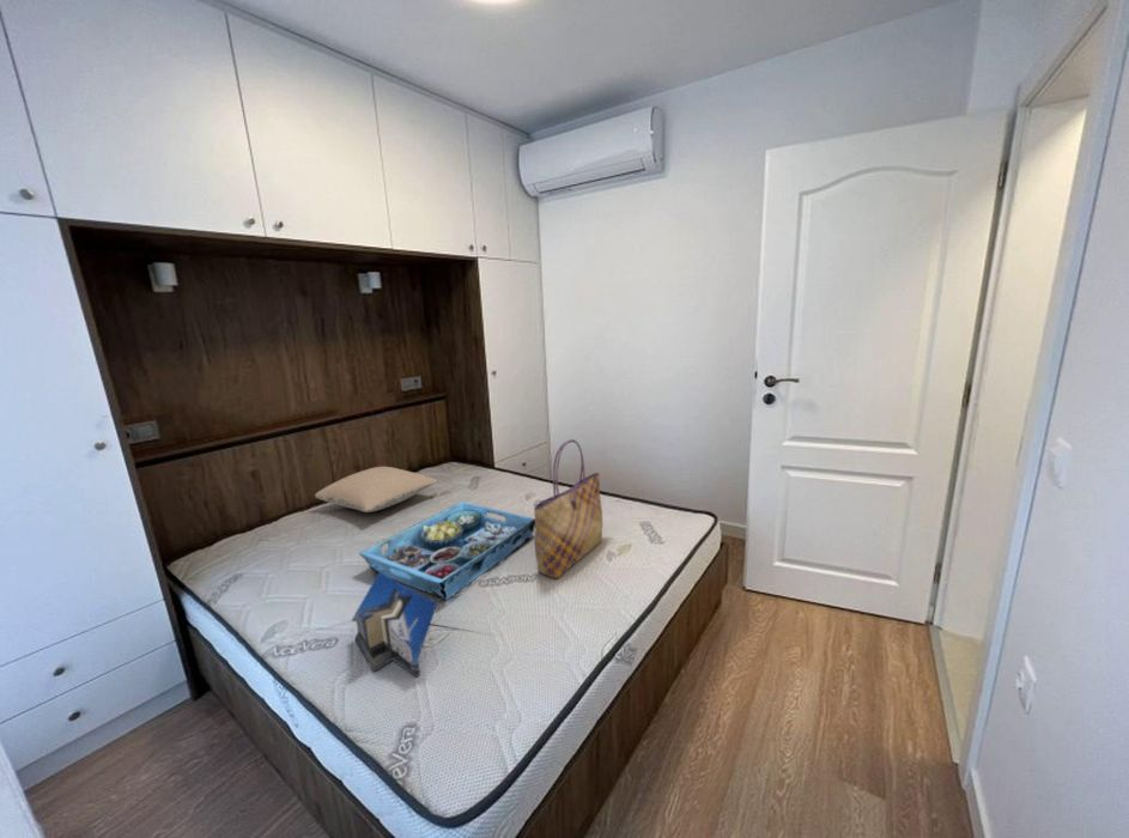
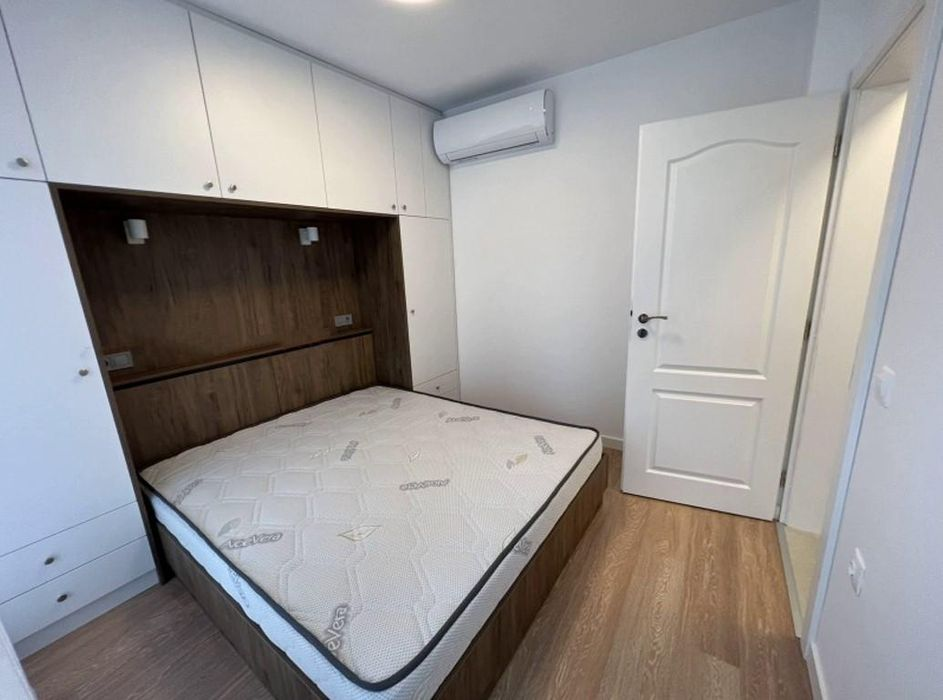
- tote bag (569, 499)
- architectural model (388, 625)
- pillow (377, 487)
- serving tray (453, 542)
